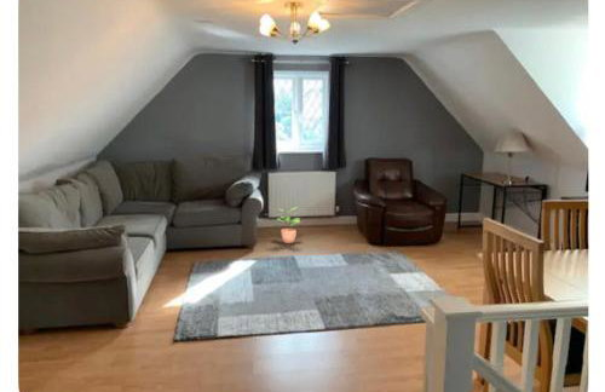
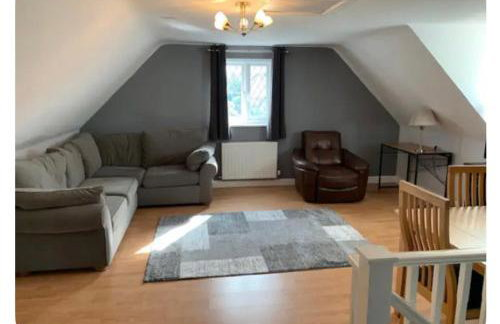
- potted plant (288, 224)
